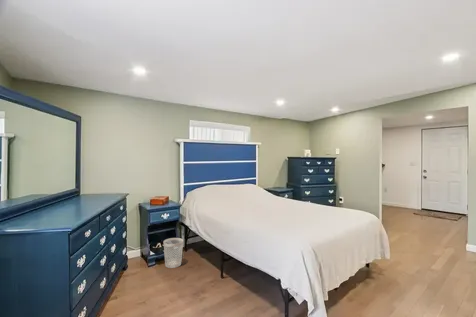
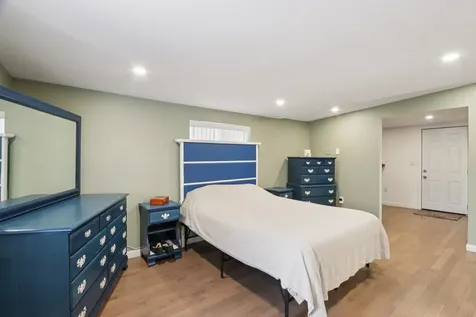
- wastebasket (173, 253)
